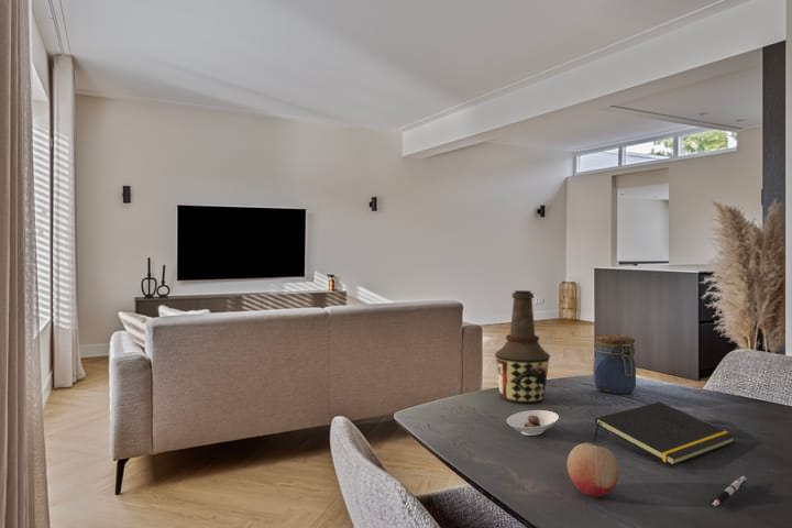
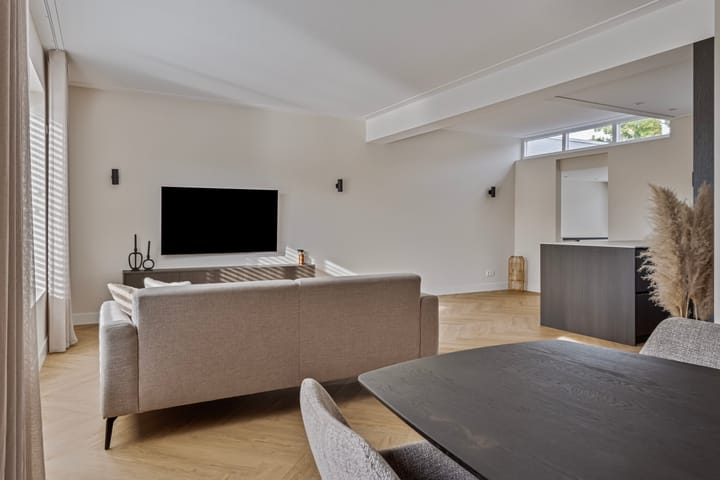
- saucer (532, 422)
- fruit (592, 468)
- bottle (522, 343)
- notepad (664, 429)
- jar (615, 363)
- pen (729, 491)
